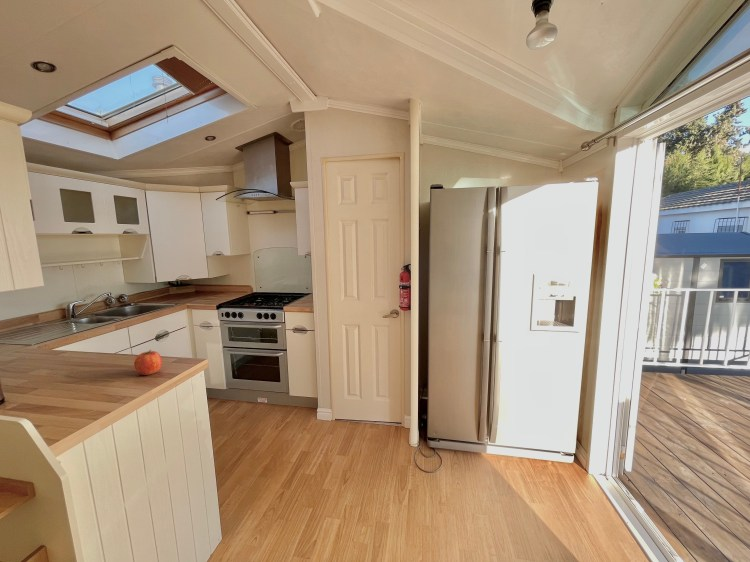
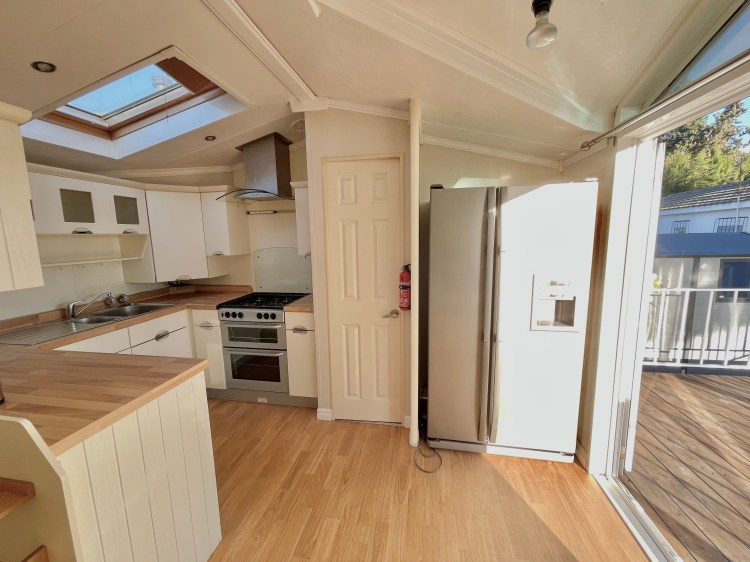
- fruit (148, 361)
